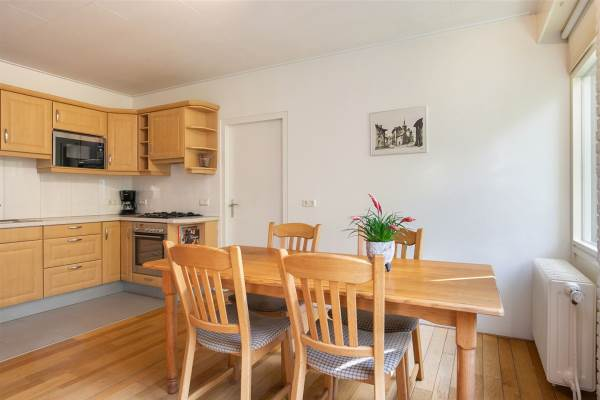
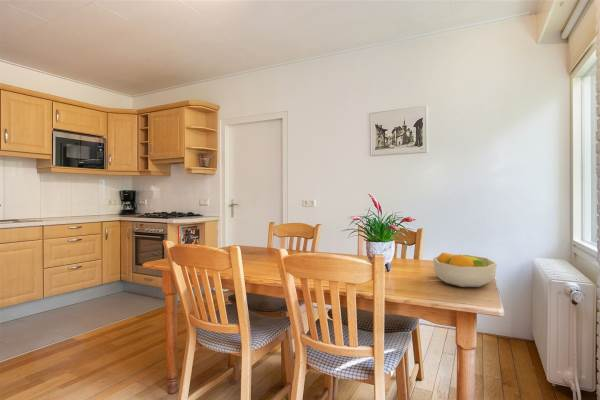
+ fruit bowl (463, 265)
